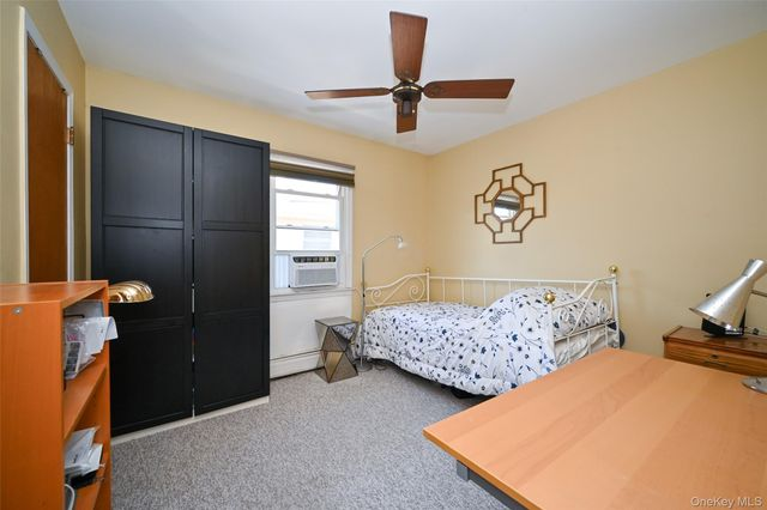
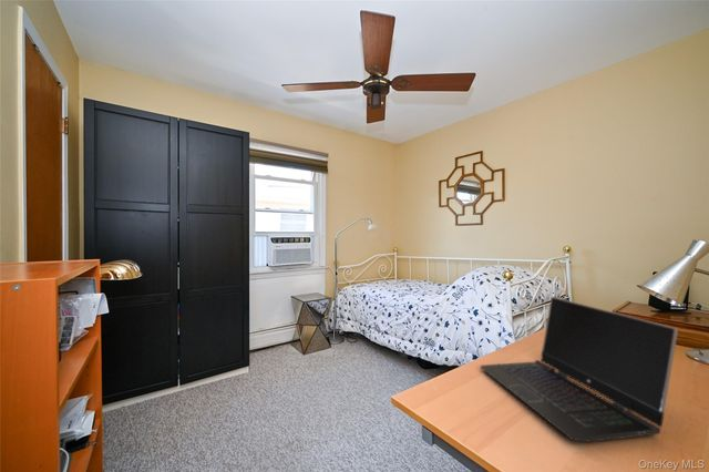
+ laptop computer (559, 353)
